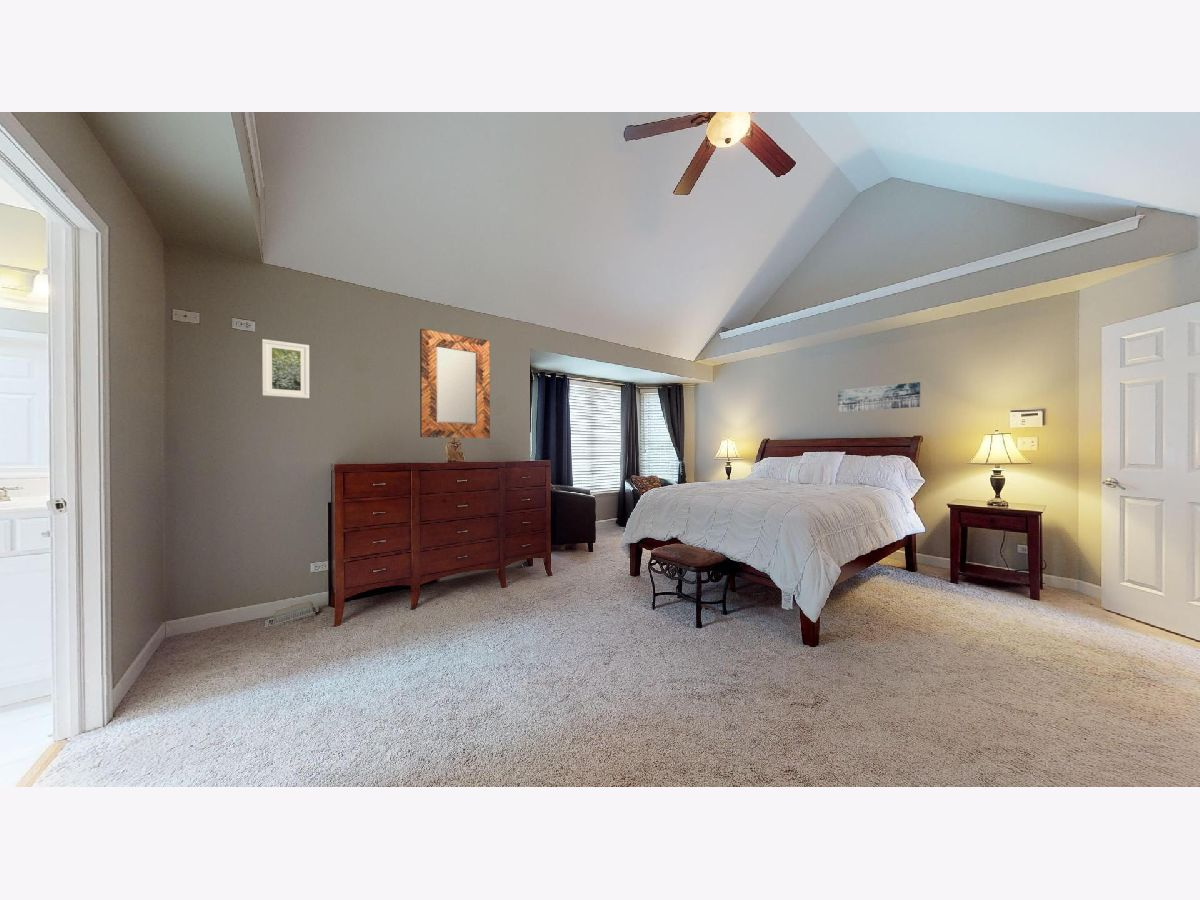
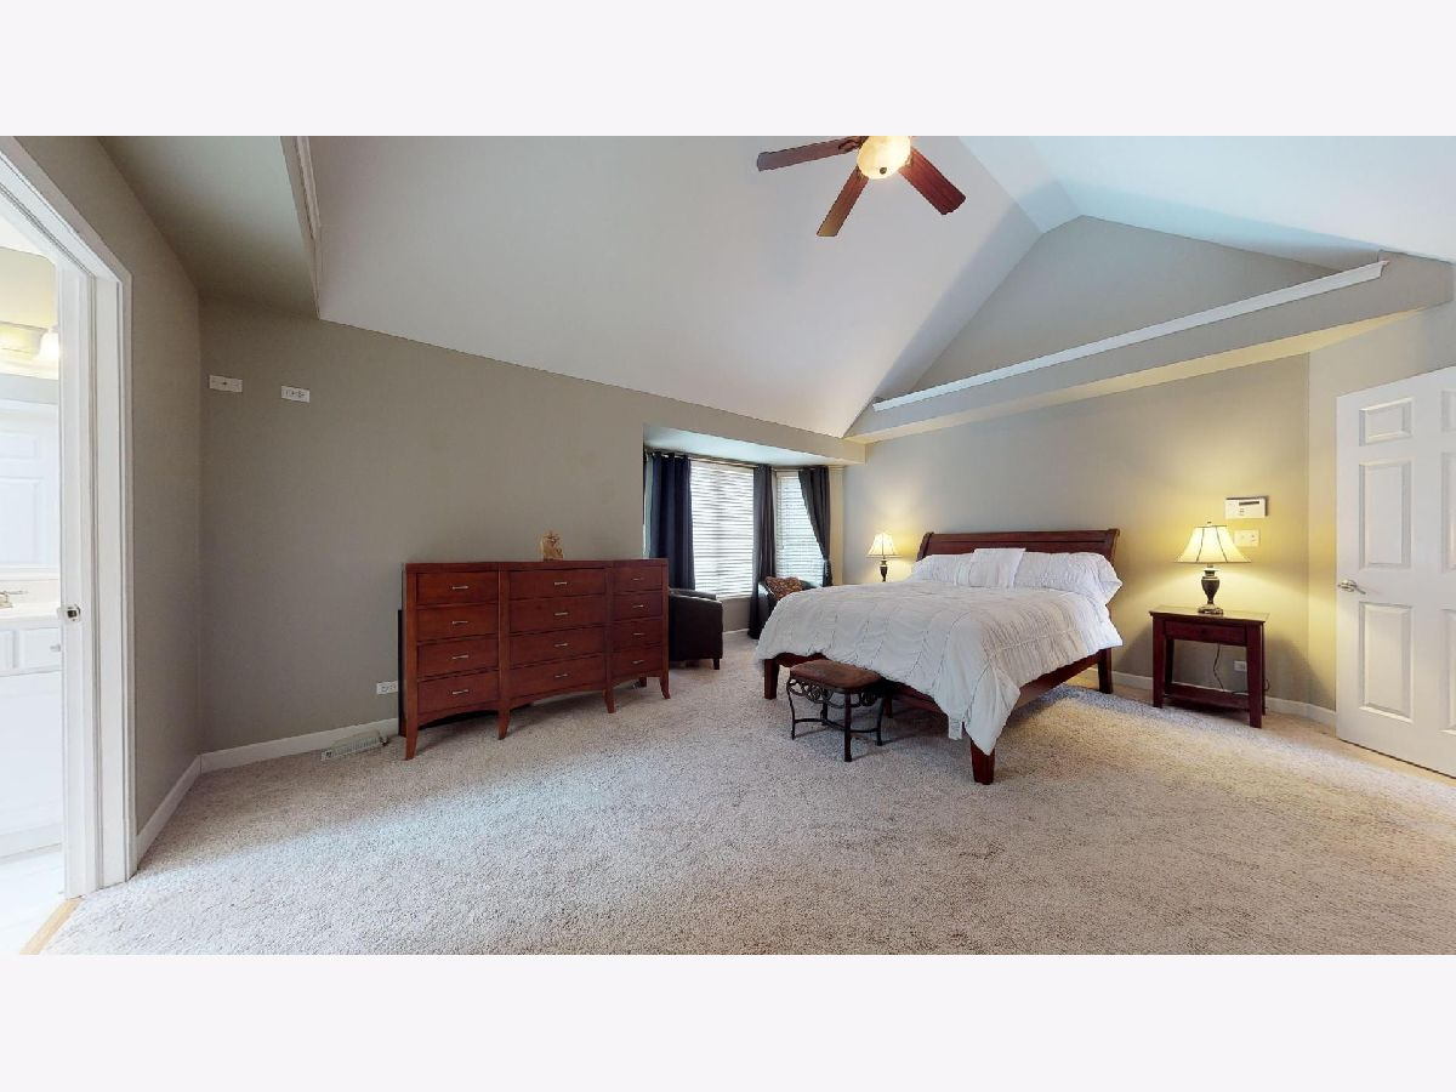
- home mirror (456, 386)
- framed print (286, 369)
- wall art (876, 398)
